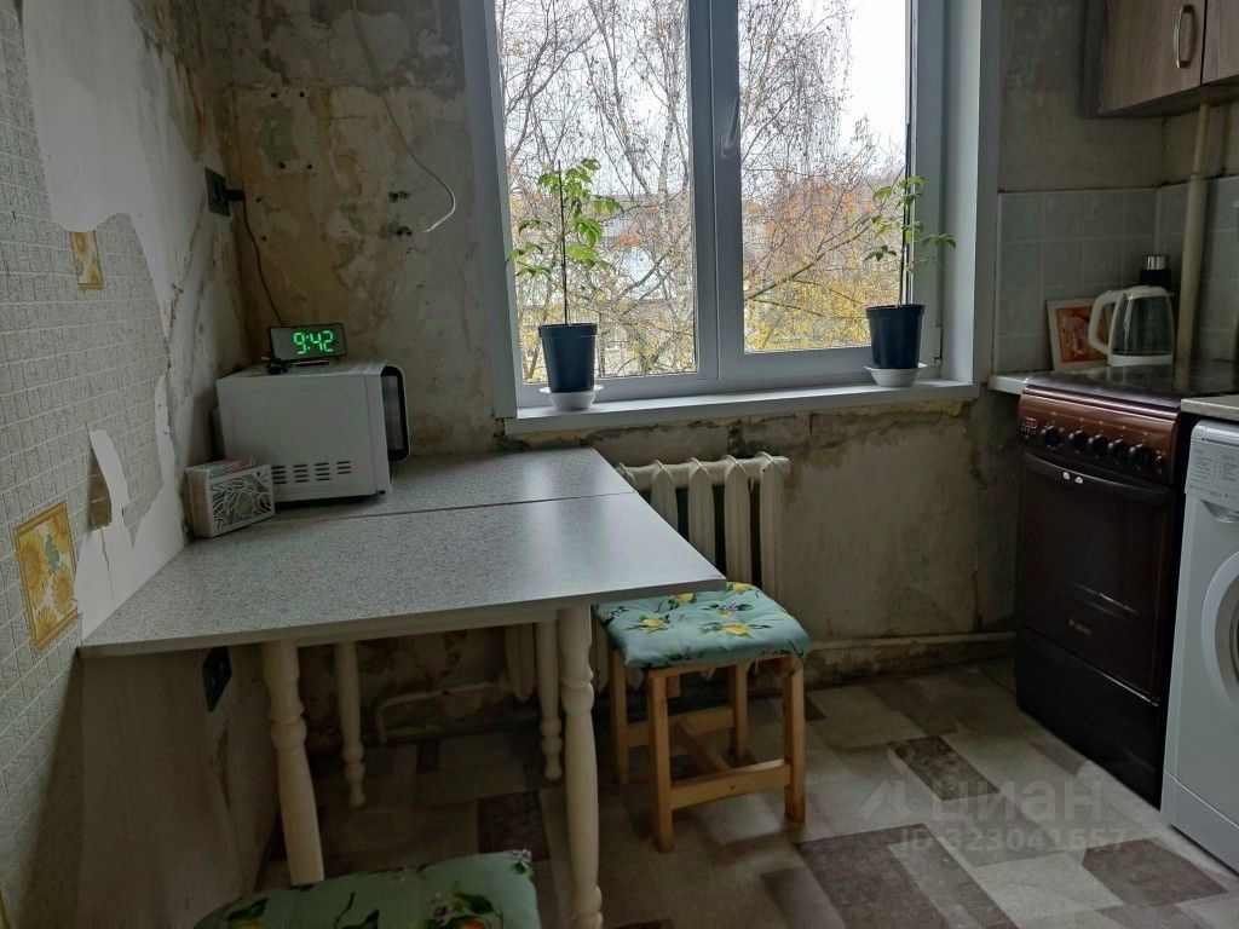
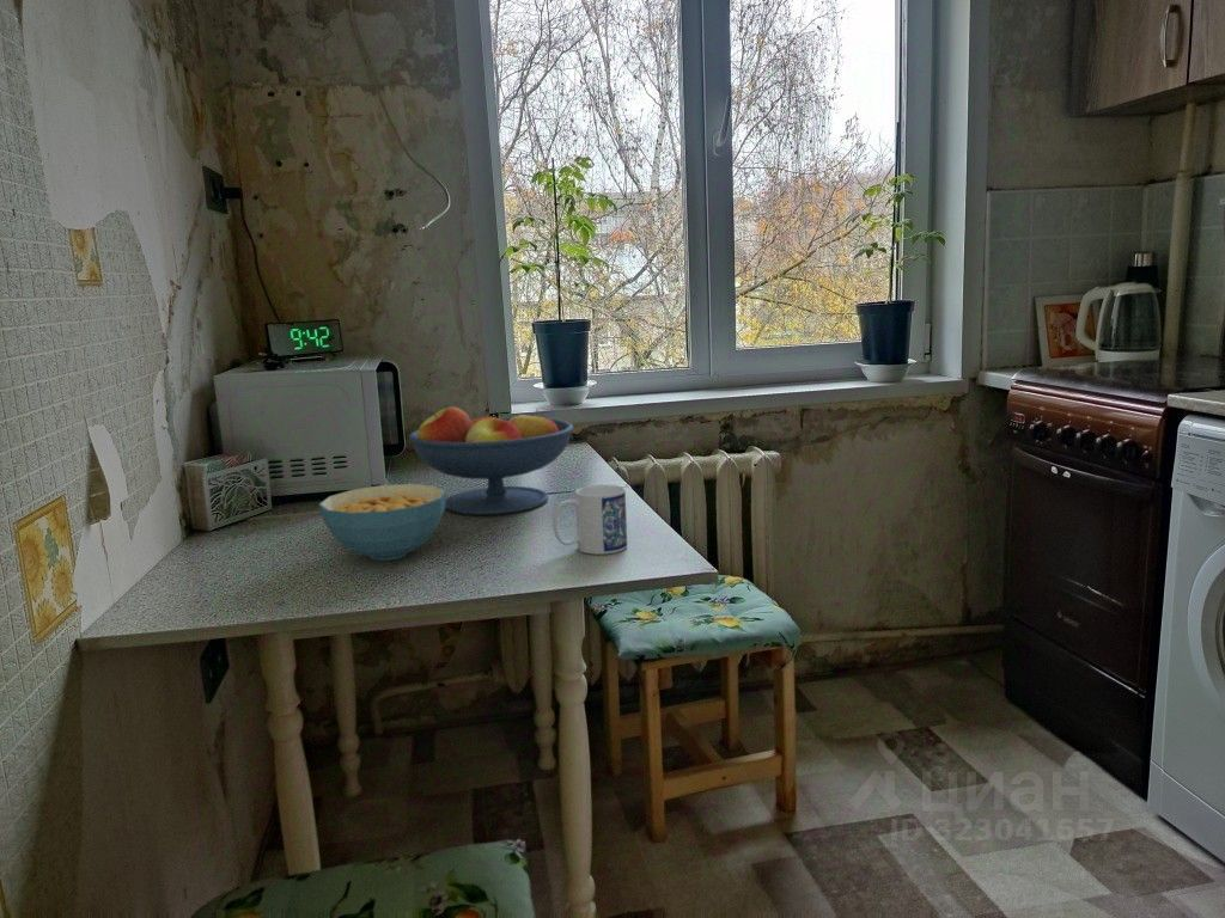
+ mug (590, 520)
+ fruit bowl (493, 452)
+ cereal bowl (386, 526)
